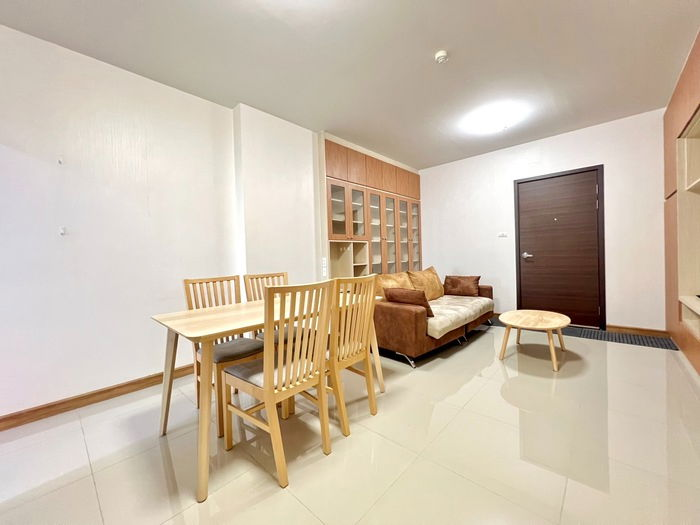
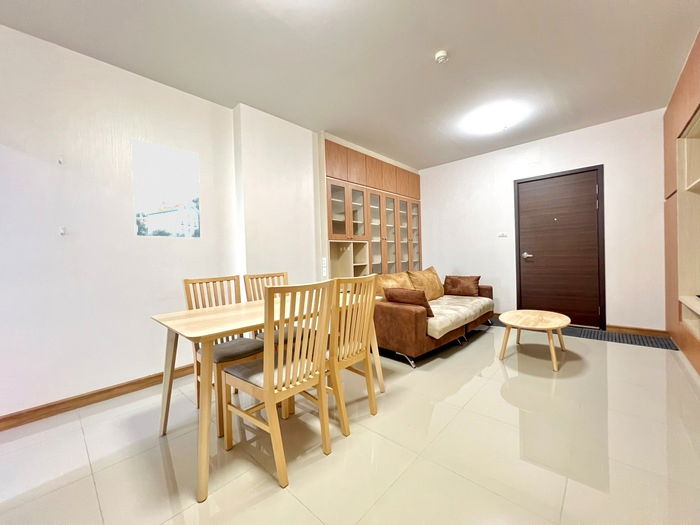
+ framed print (168, 192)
